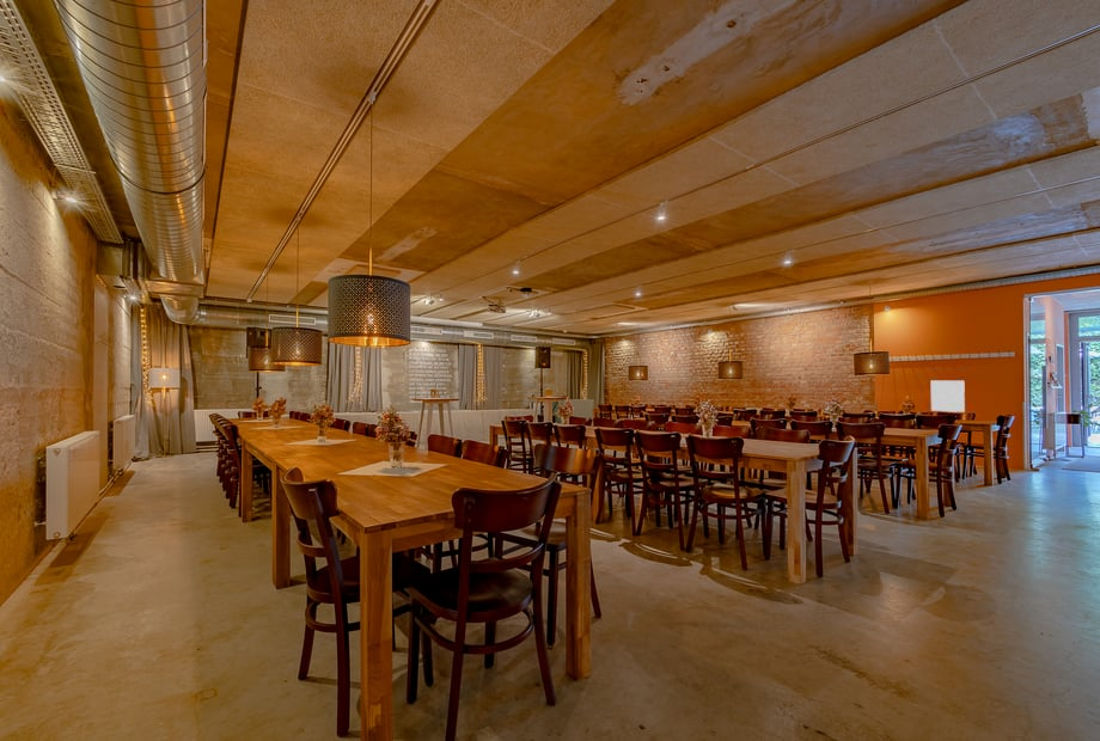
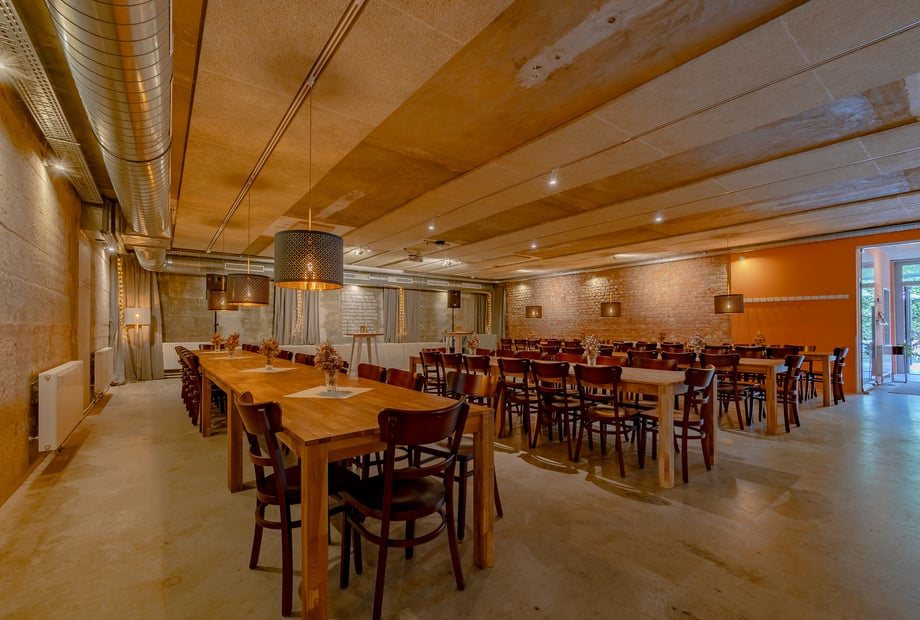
- wall art (947, 396)
